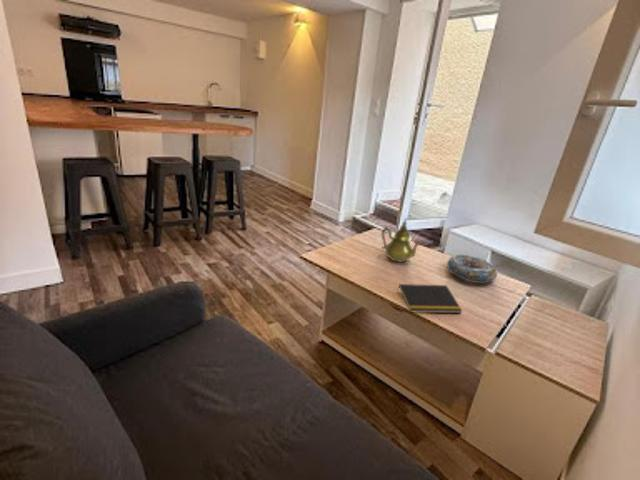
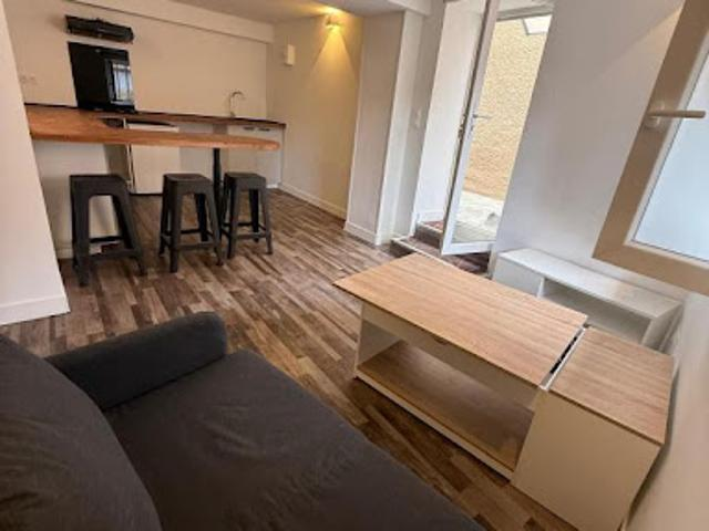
- decorative bowl (471, 268)
- notepad (429, 298)
- teapot (400, 238)
